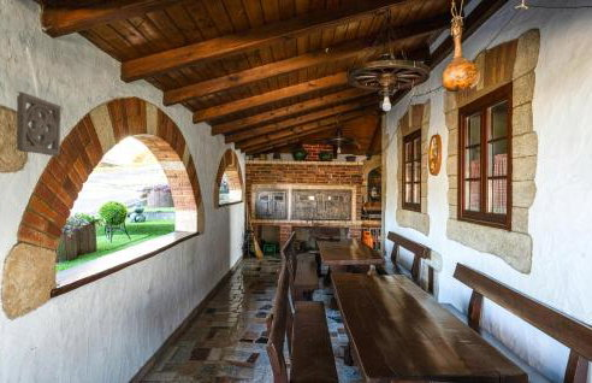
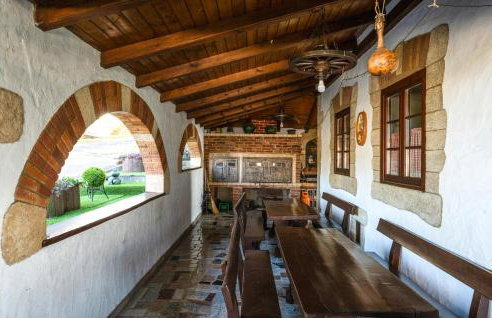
- wall ornament (40, 126)
